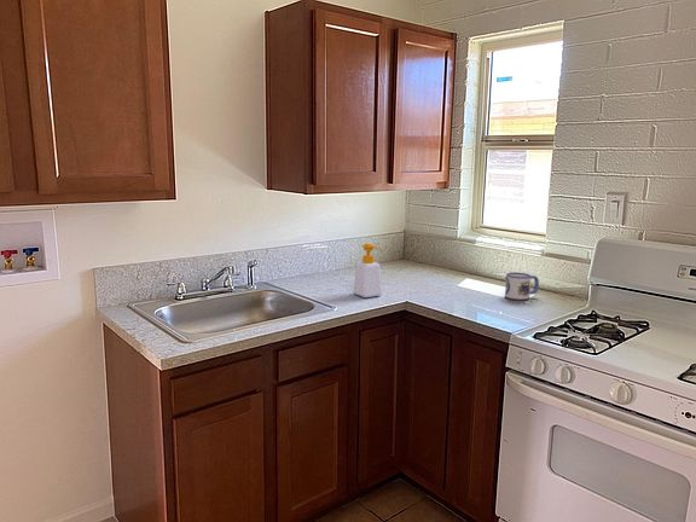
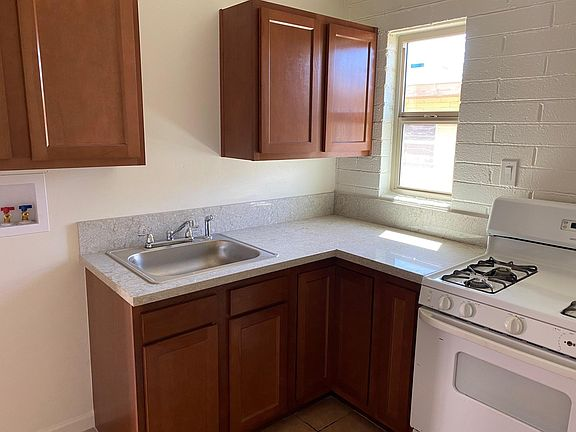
- mug (522, 285)
- soap bottle (370, 269)
